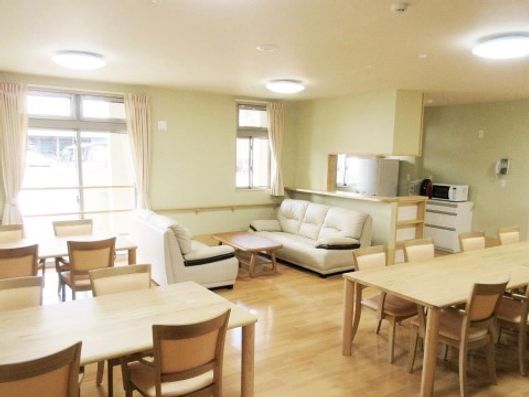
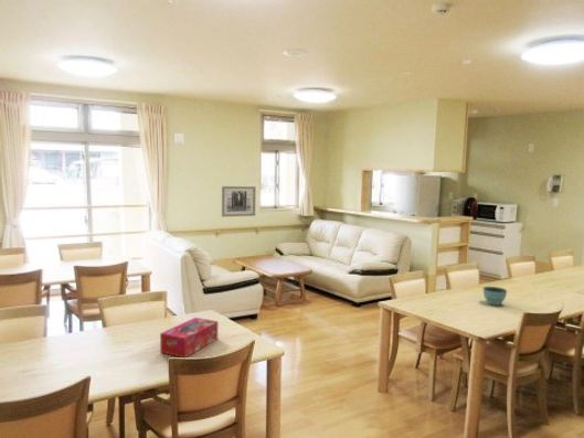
+ tissue box (190, 335)
+ flower pot (493, 296)
+ wall art (238, 201)
